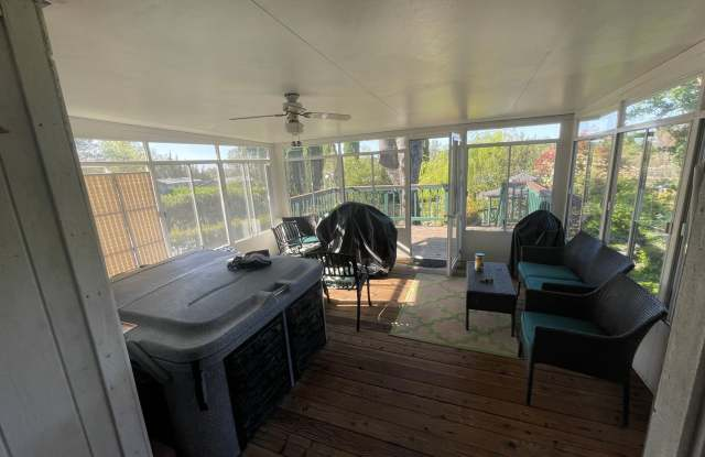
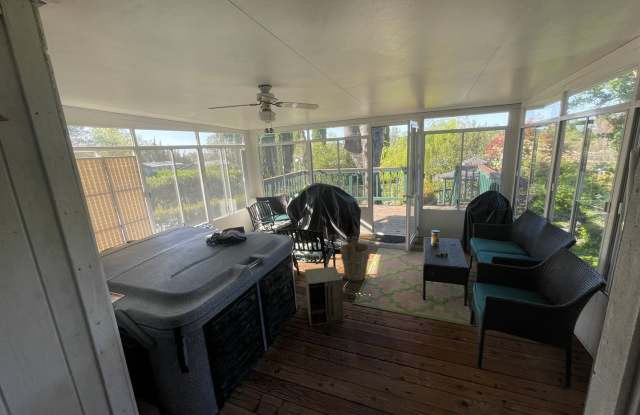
+ bucket (355, 258)
+ speaker (323, 294)
